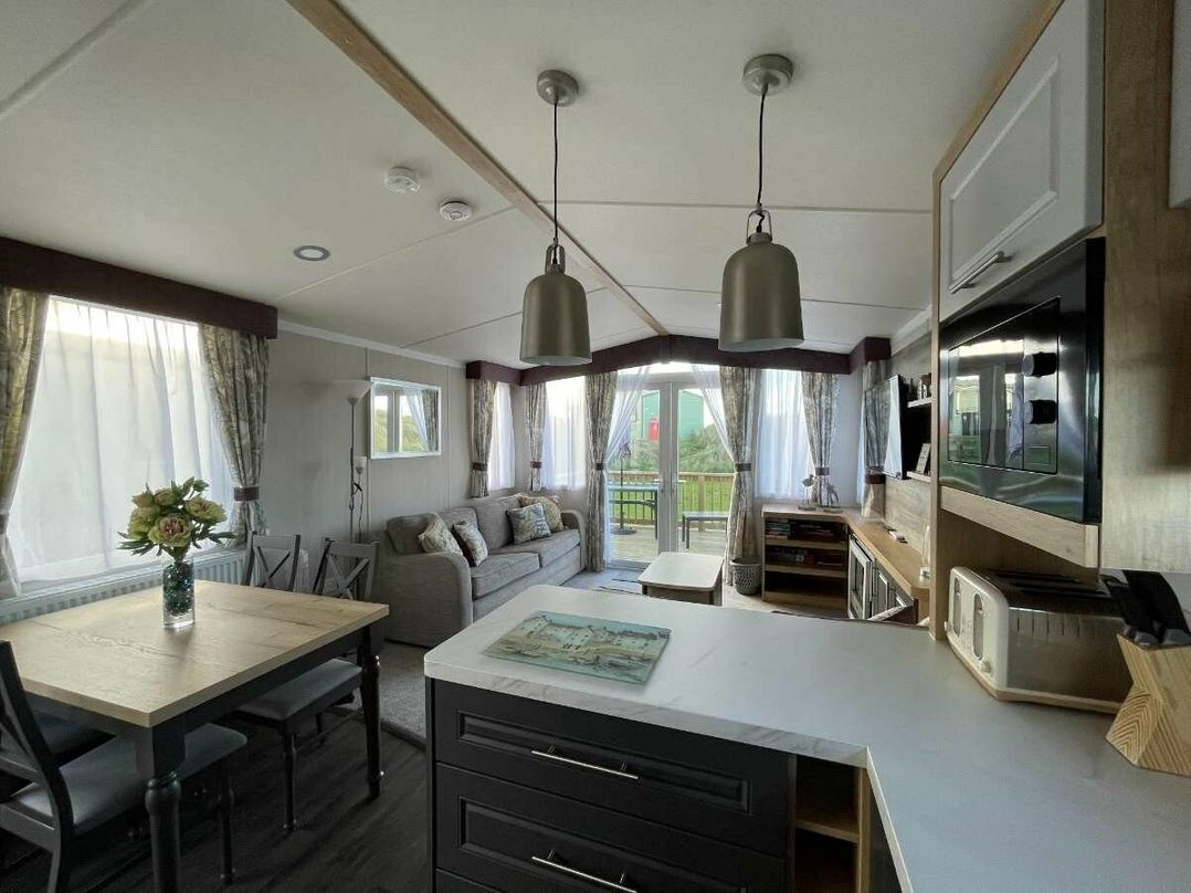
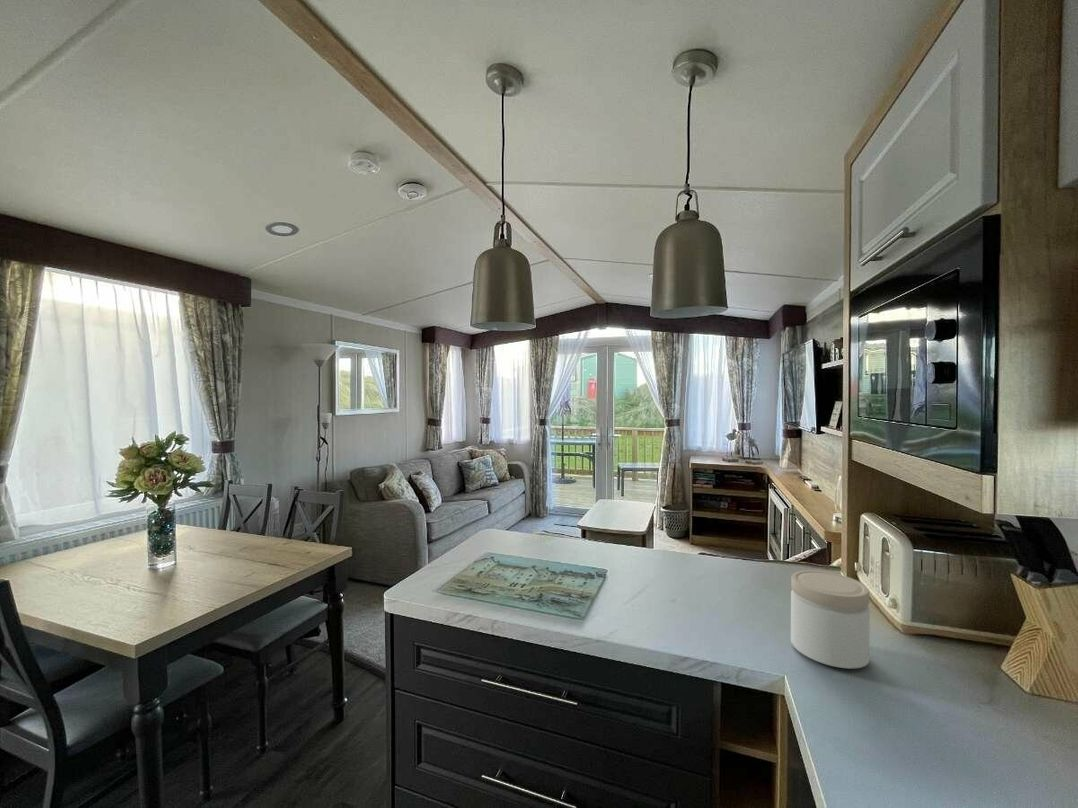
+ jar (828, 616)
